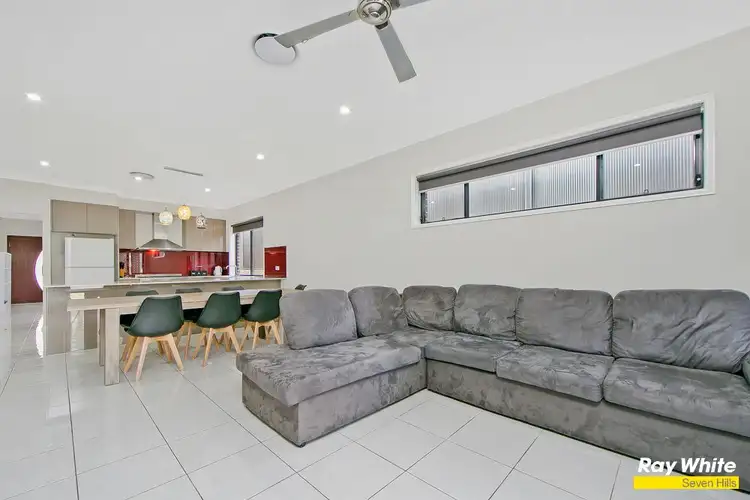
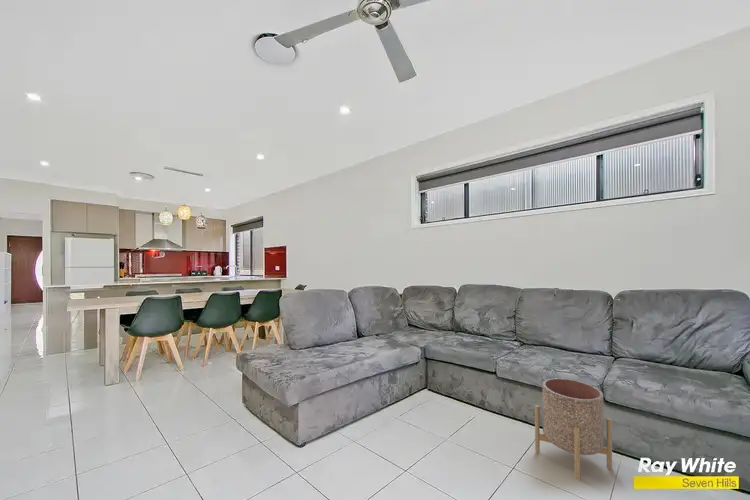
+ planter (571, 423)
